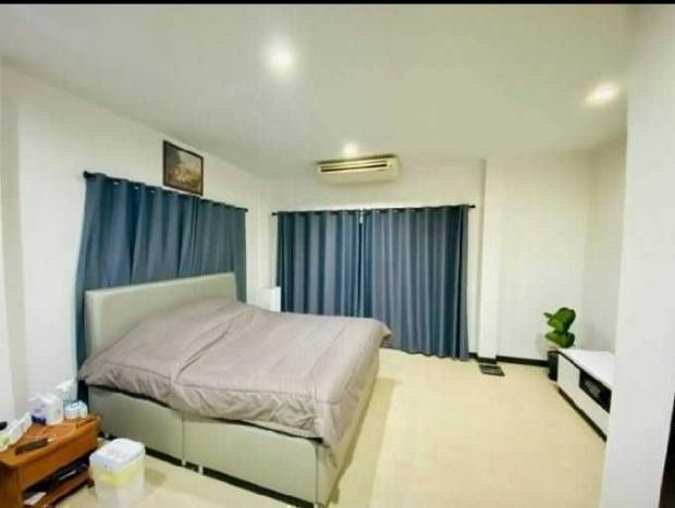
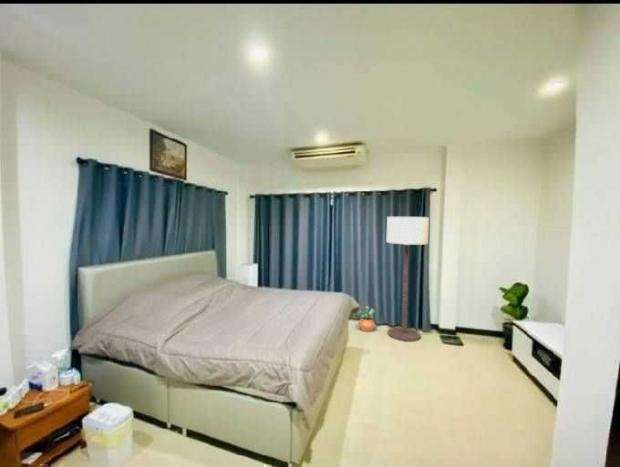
+ potted plant (366, 317)
+ floor lamp (405, 276)
